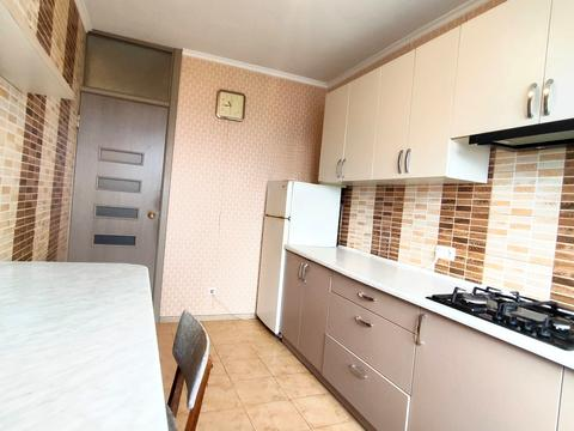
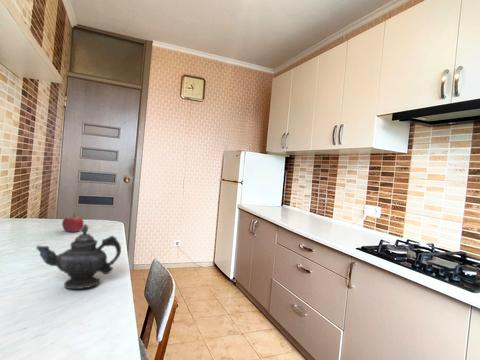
+ fruit (73, 222)
+ teapot (80, 254)
